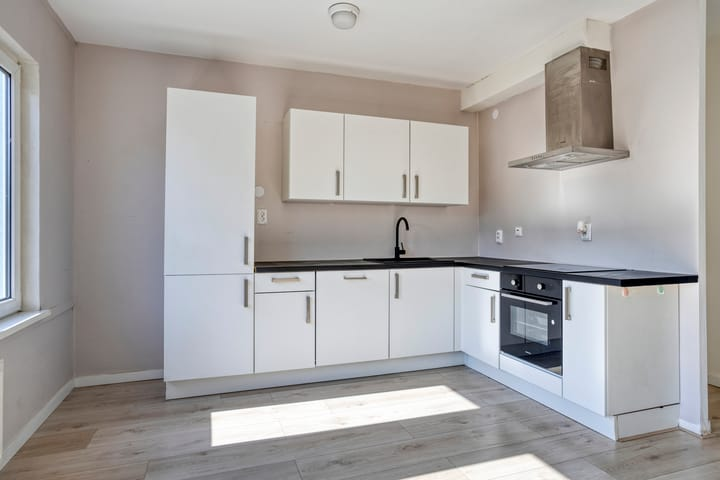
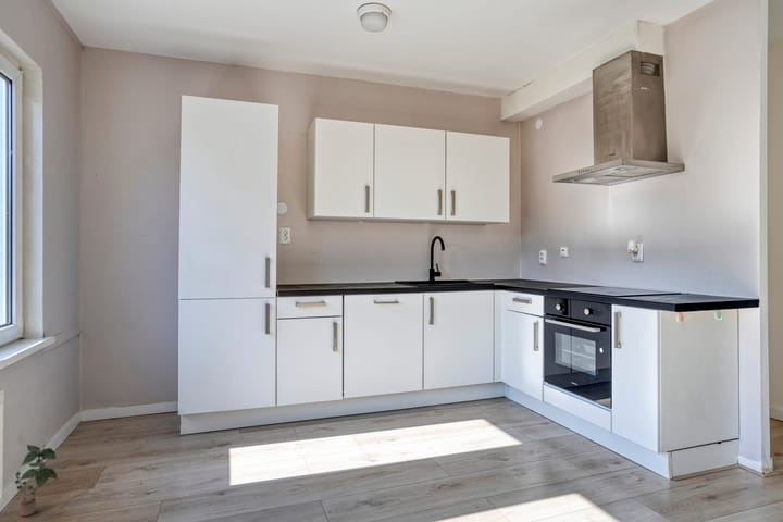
+ potted plant (41, 474)
